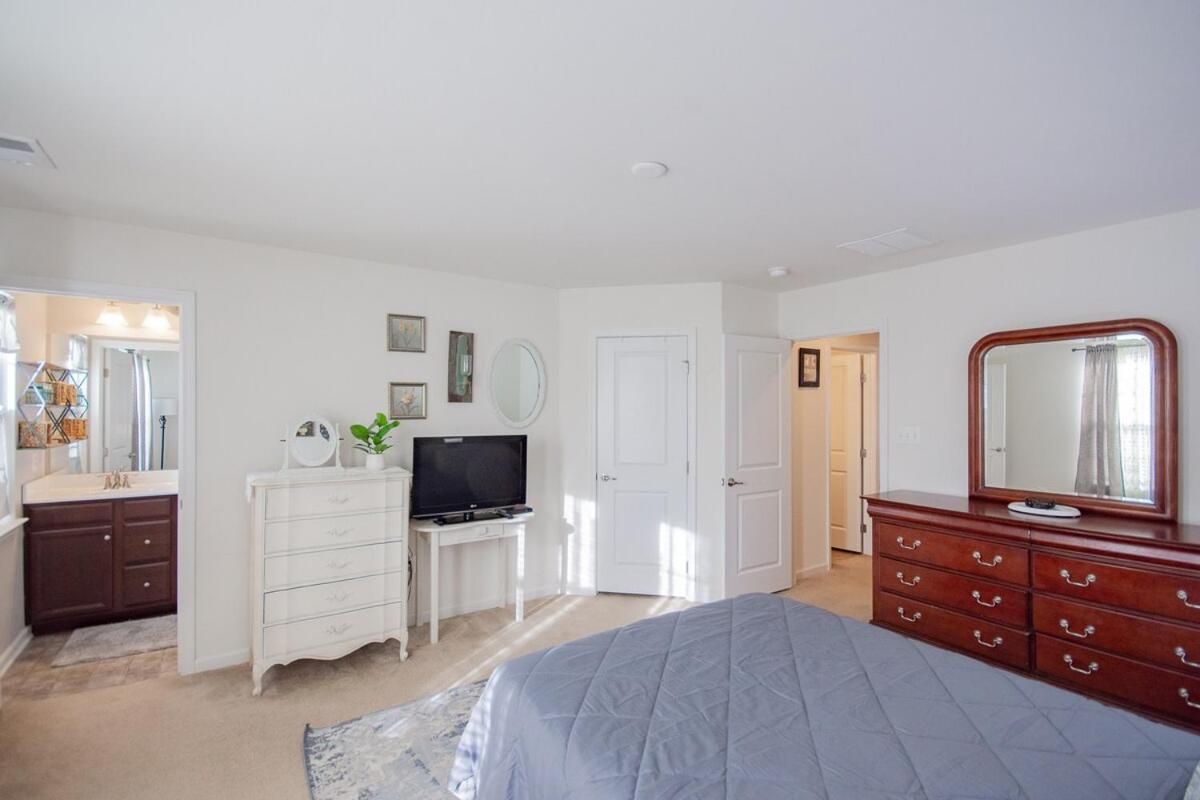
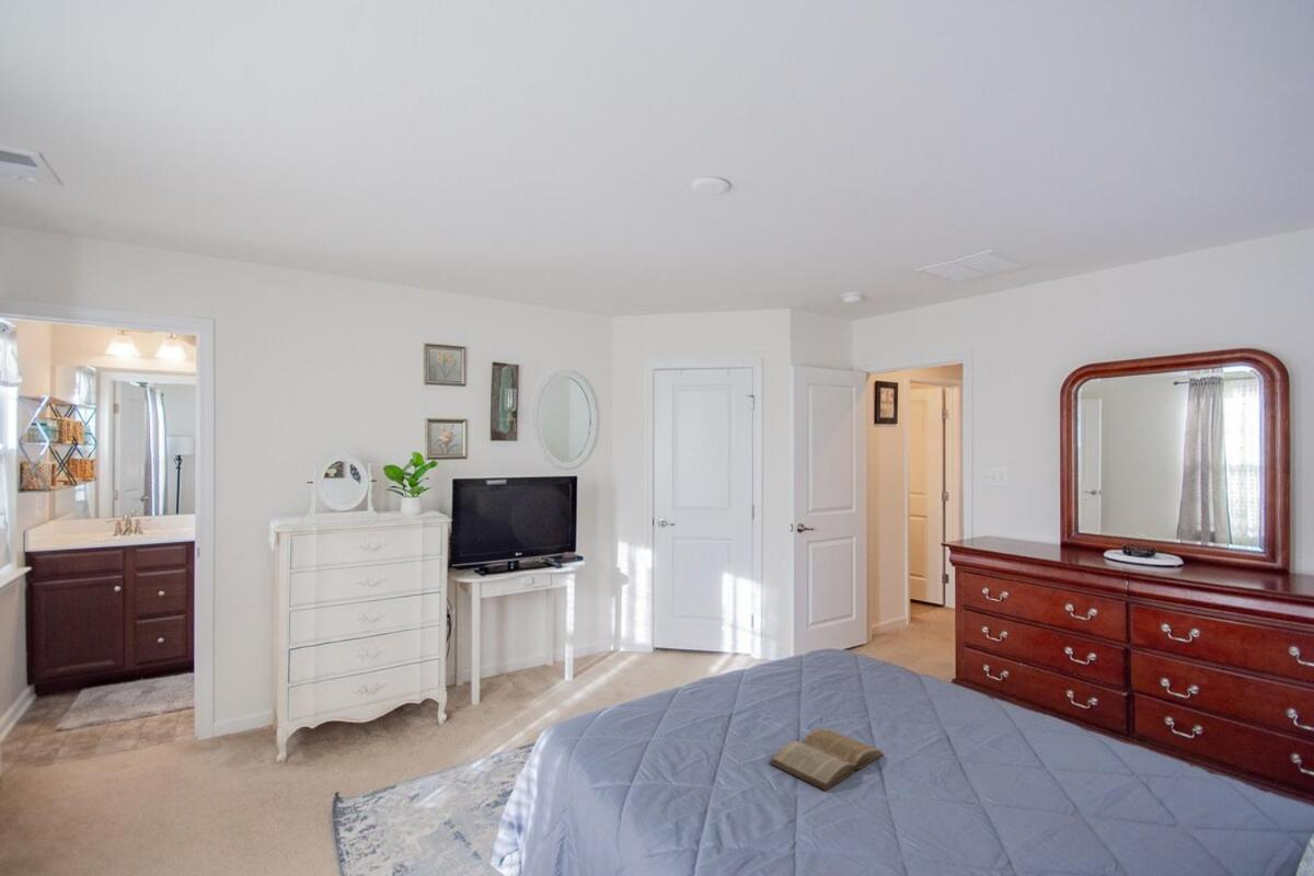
+ book (827, 752)
